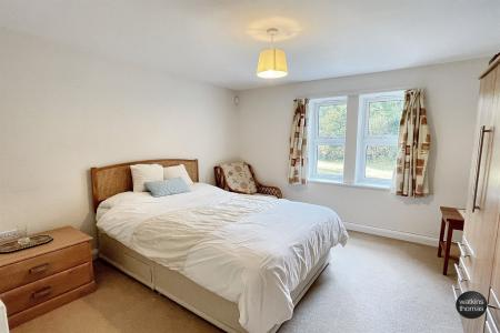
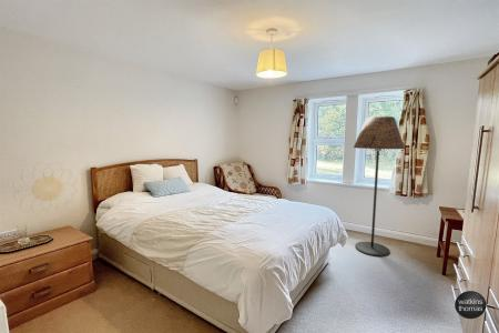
+ floor lamp (375, 185)
+ decorative wall piece (48, 188)
